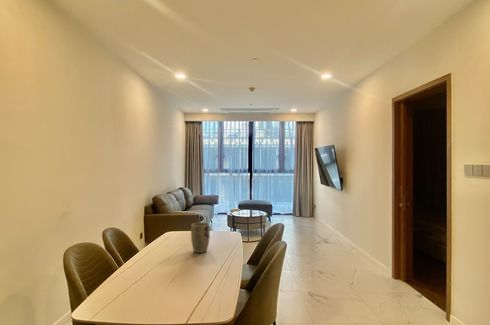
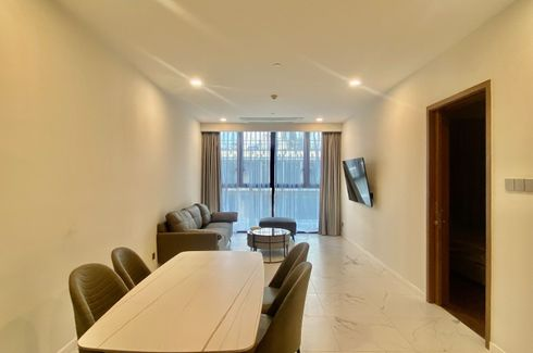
- plant pot (200, 237)
